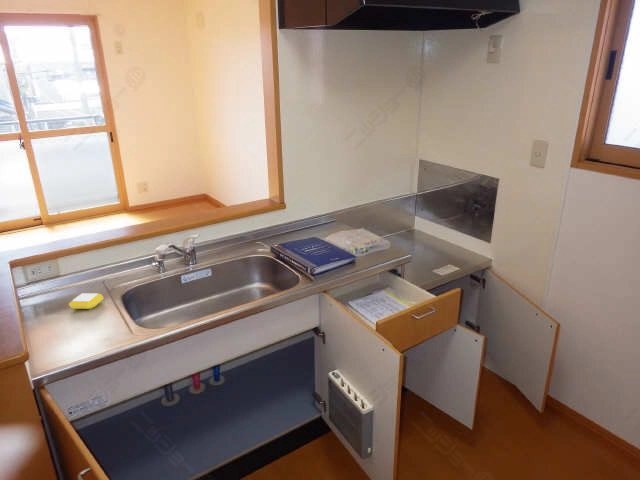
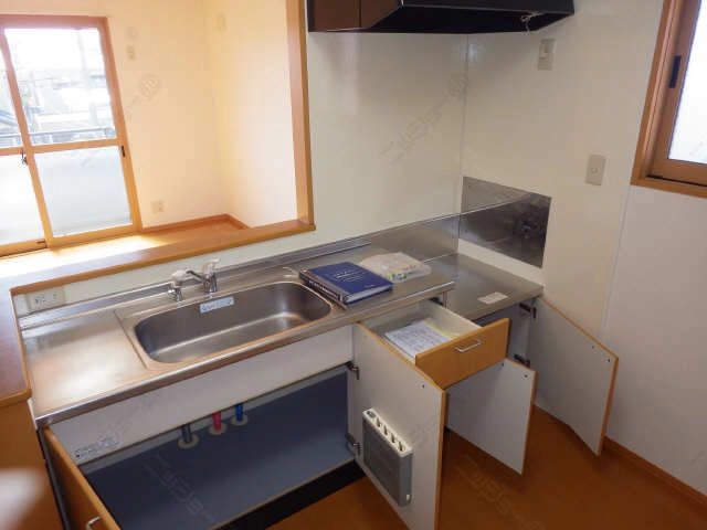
- soap bar (86, 301)
